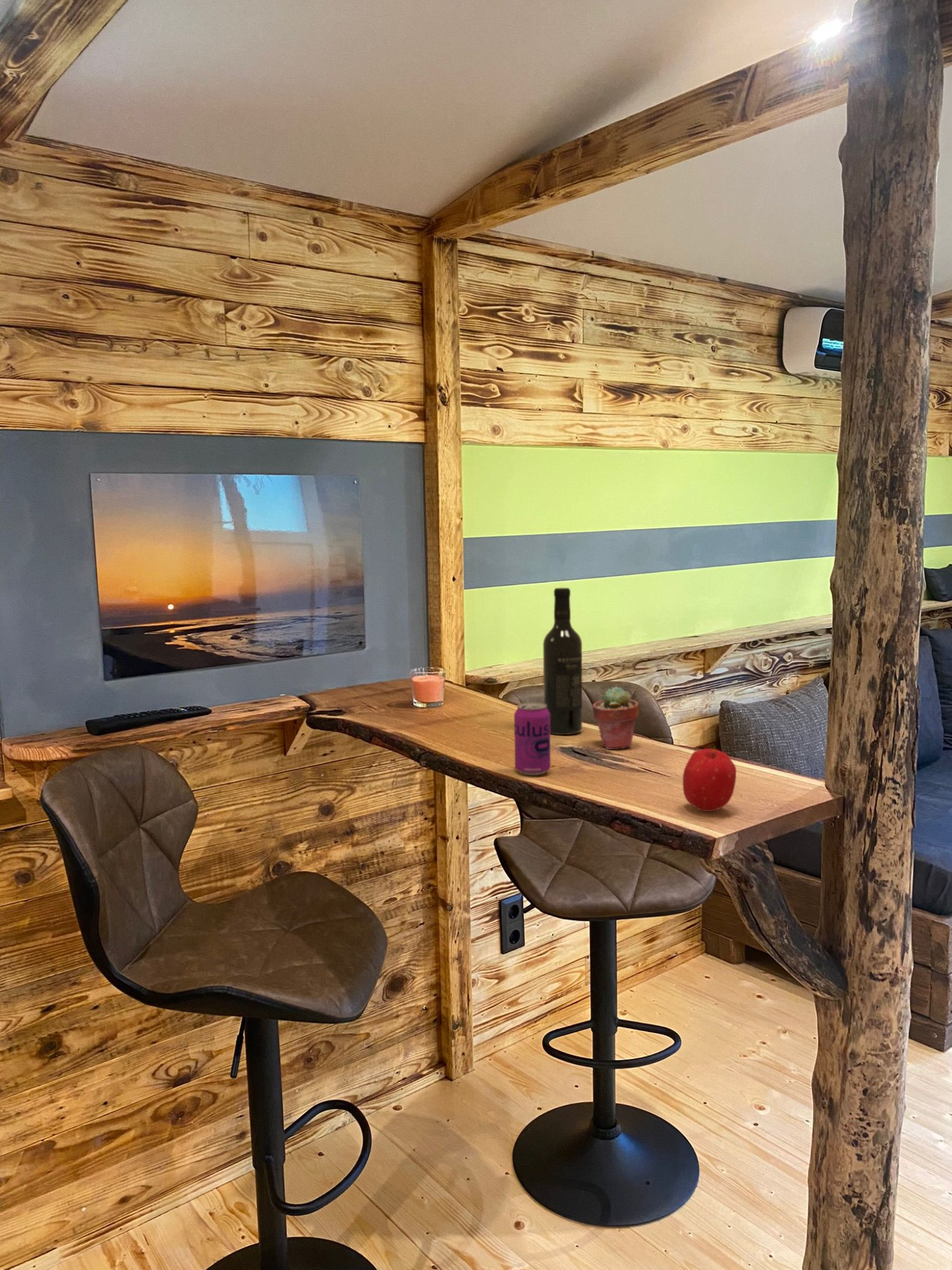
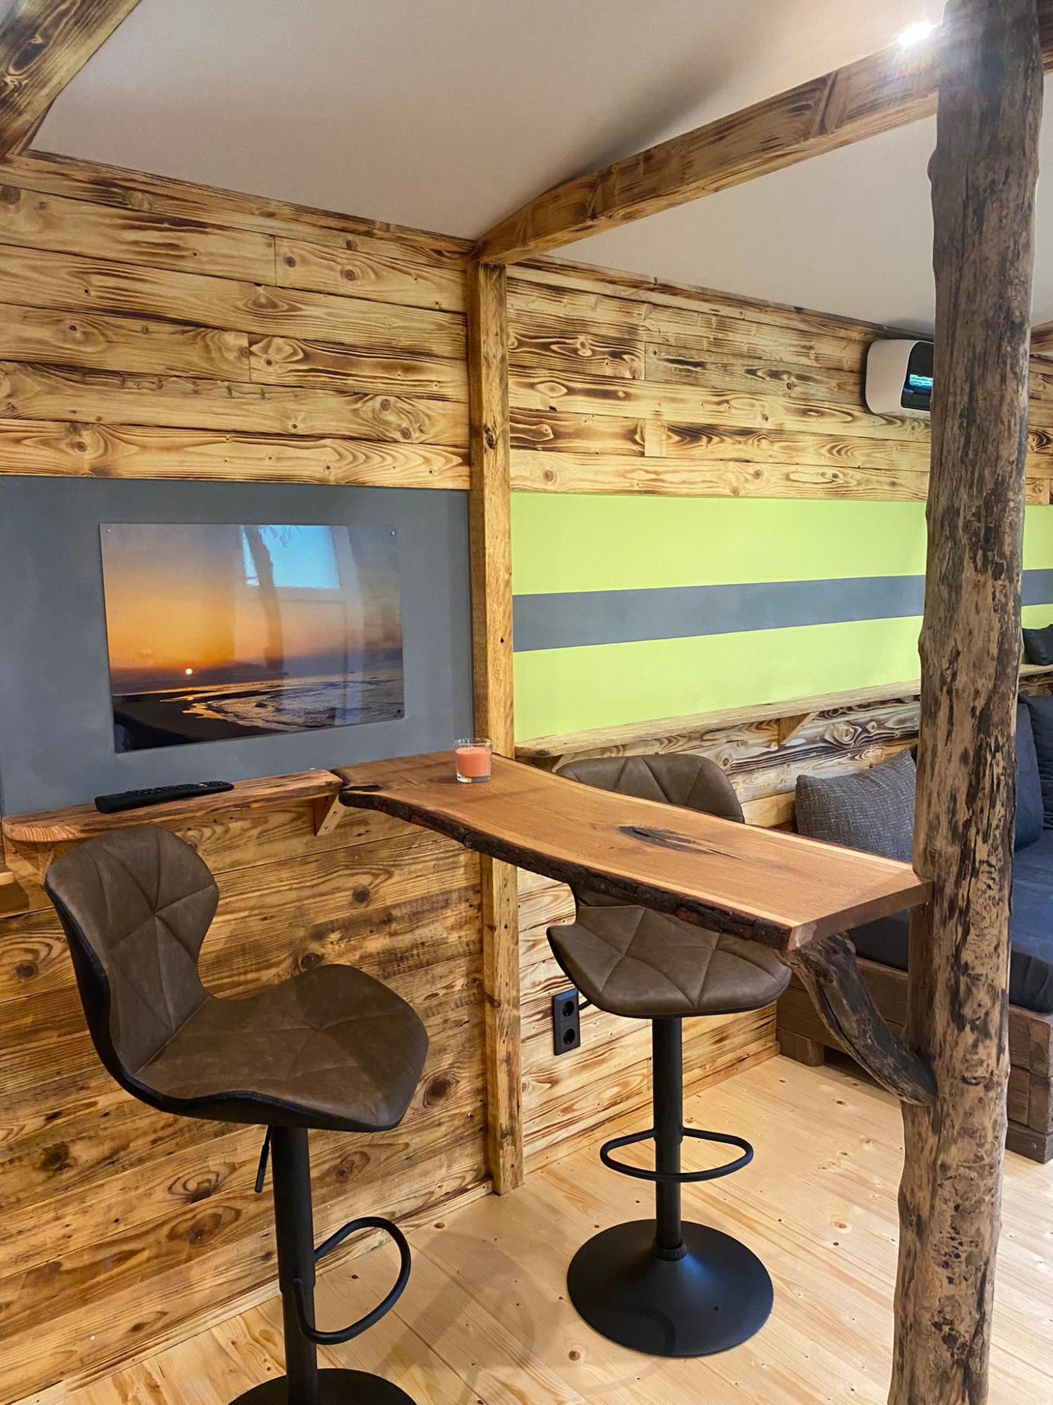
- fruit (710, 777)
- potted succulent (616, 716)
- wine bottle (562, 660)
- beverage can (532, 738)
